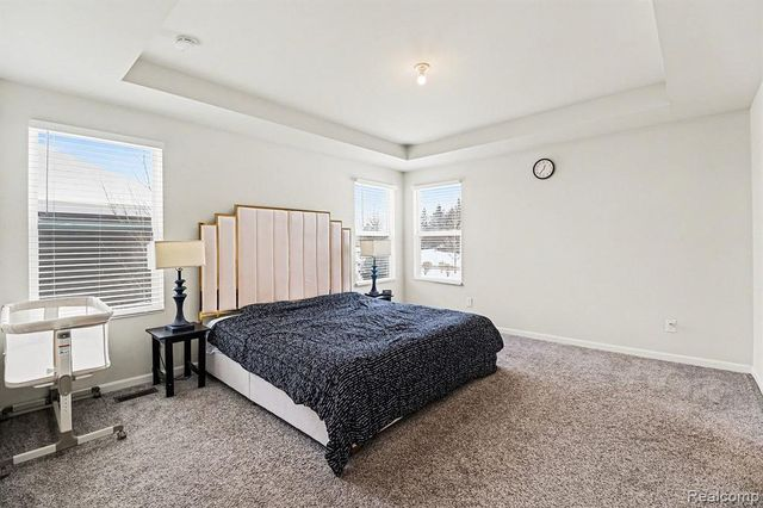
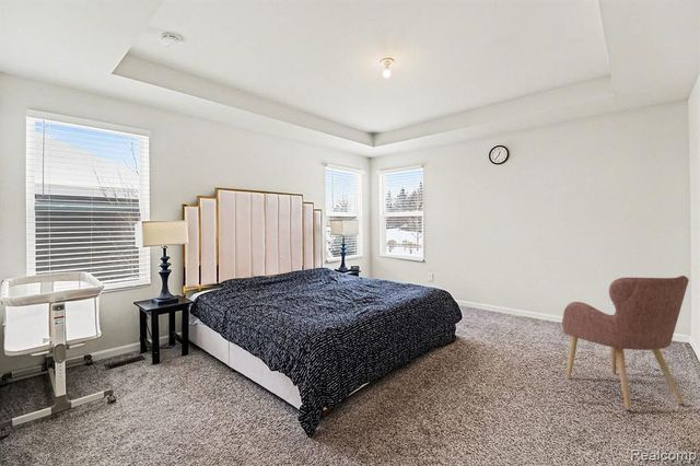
+ armchair (625, 333)
